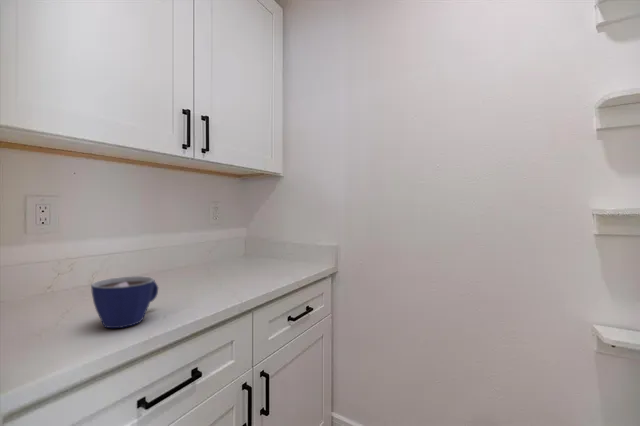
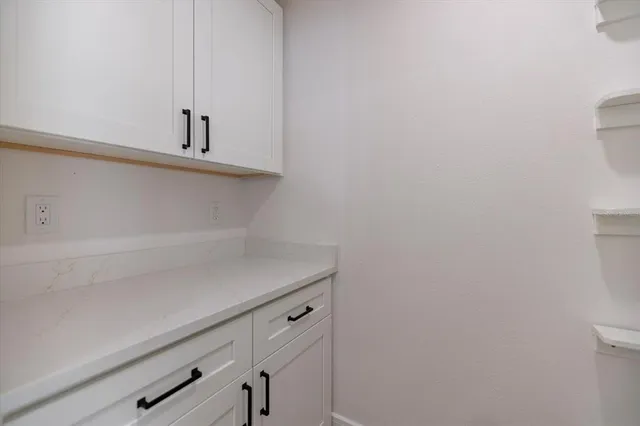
- cup (131, 299)
